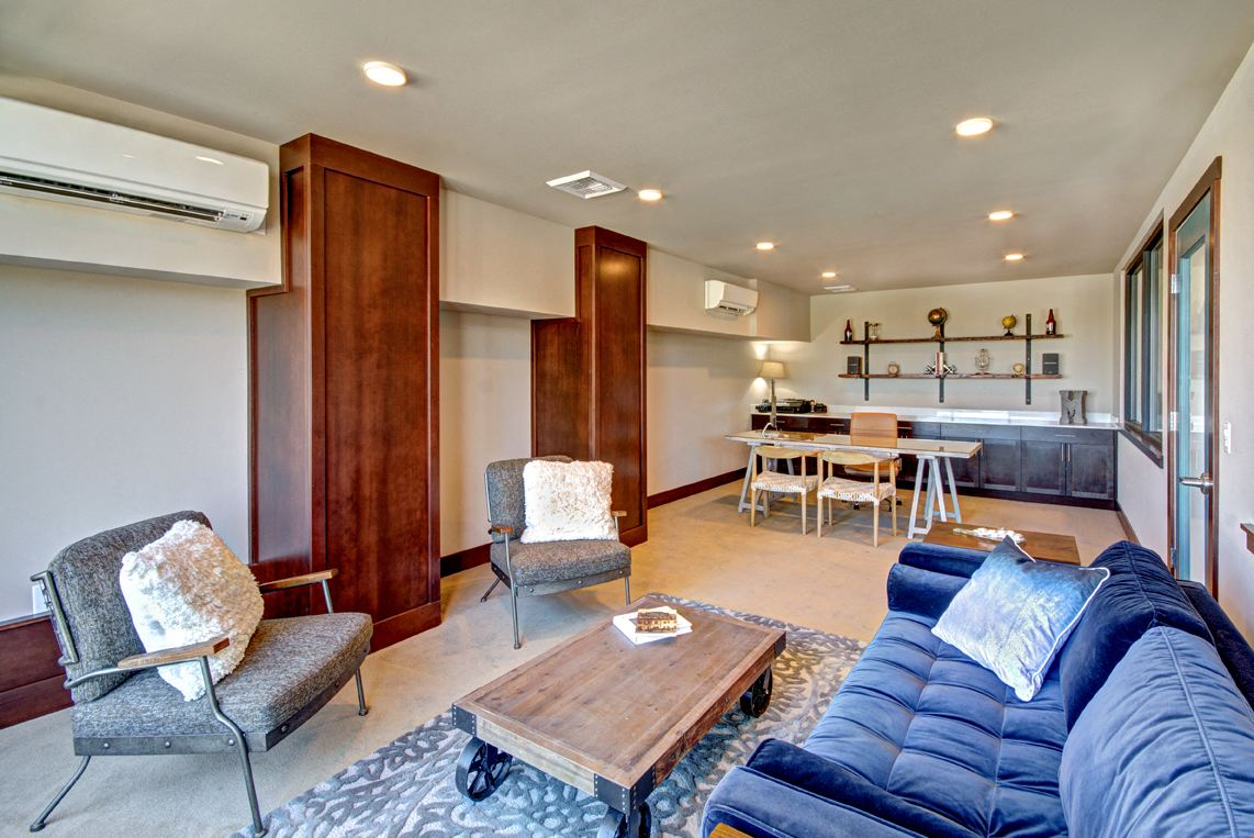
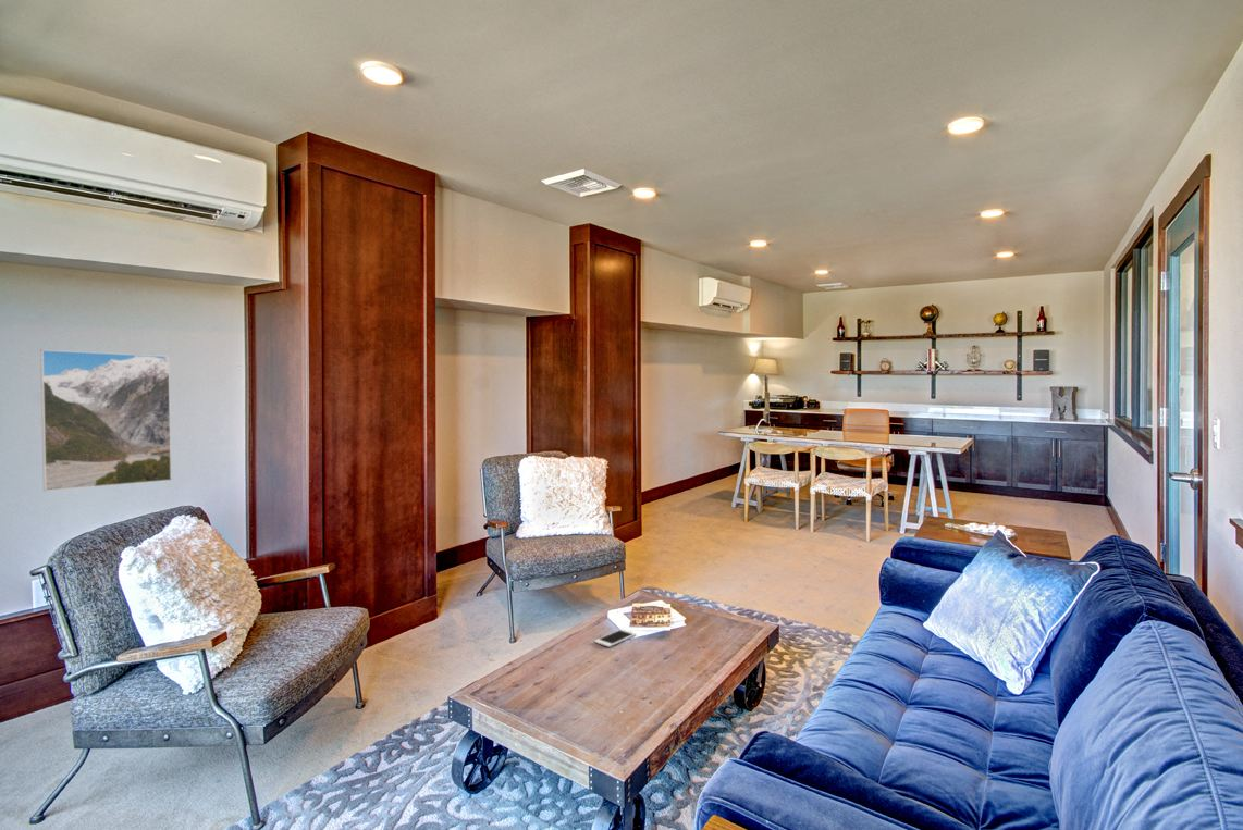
+ cell phone (615, 637)
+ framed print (110, 419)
